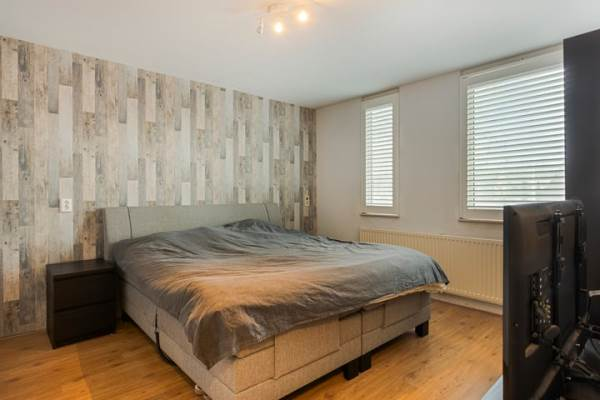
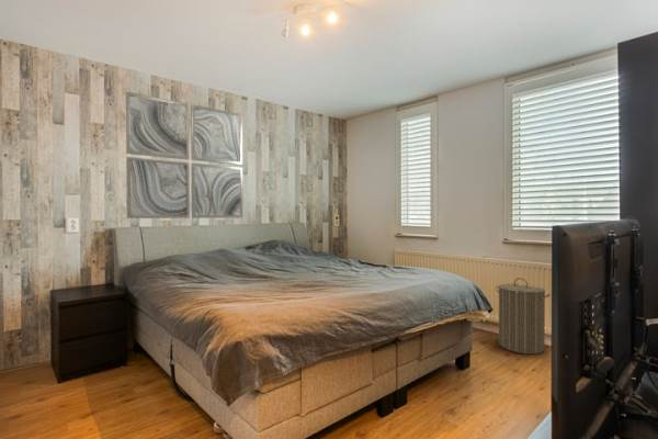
+ laundry hamper (521, 312)
+ wall art (189, 162)
